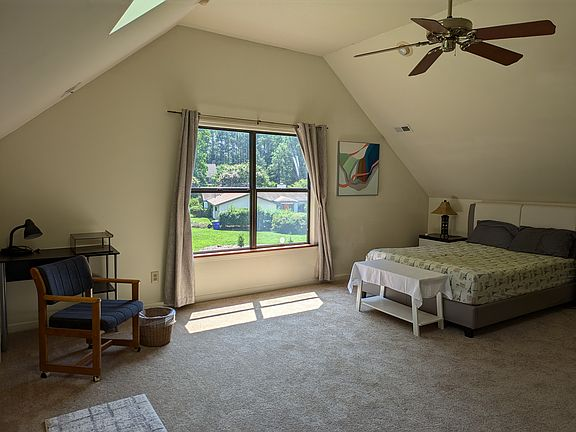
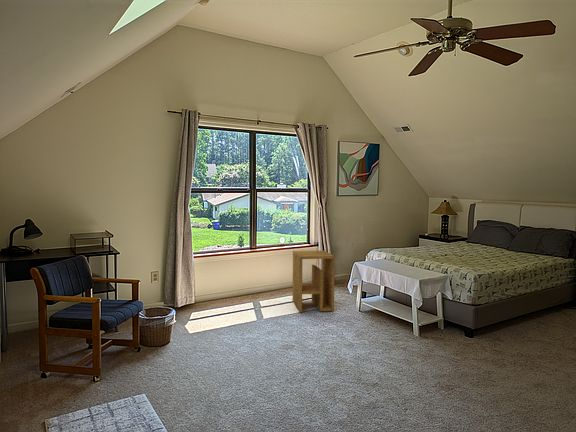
+ side table (312, 279)
